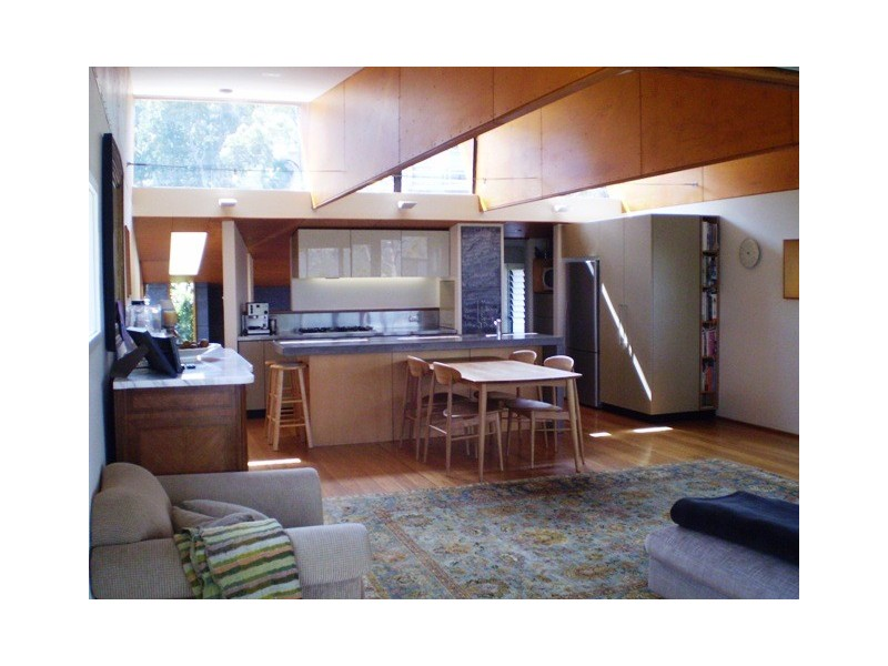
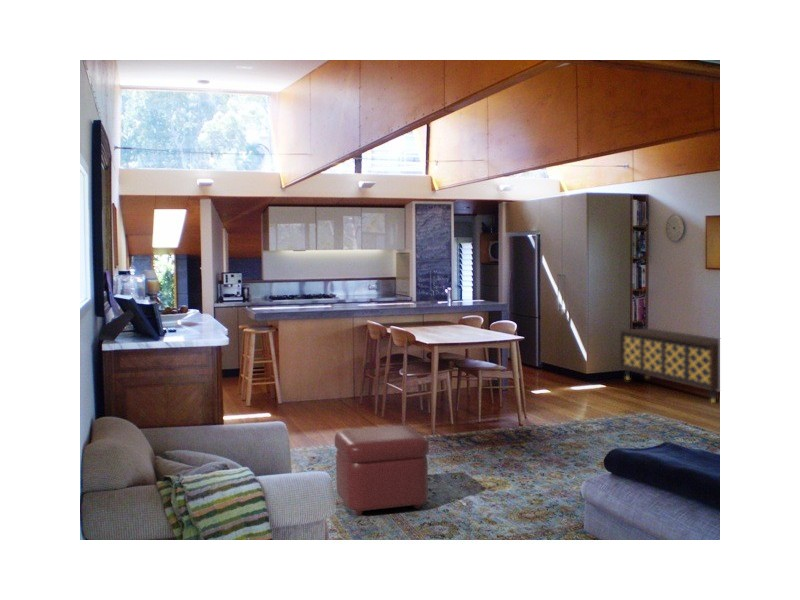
+ ottoman (381, 468)
+ sideboard (677, 362)
